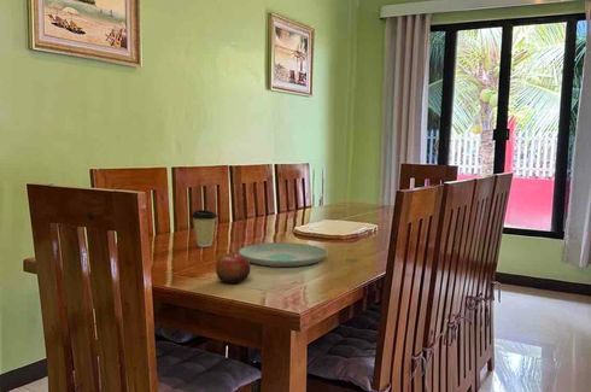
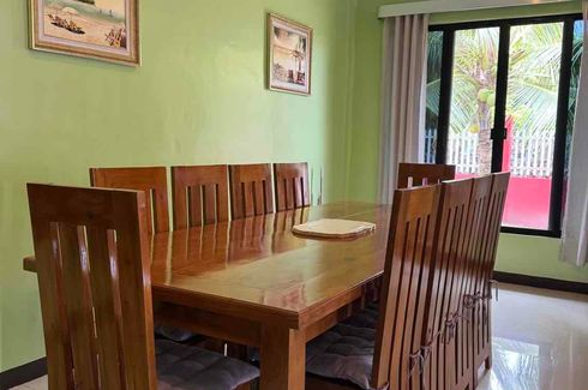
- apple (233, 265)
- coffee cup (204, 228)
- plate (282, 254)
